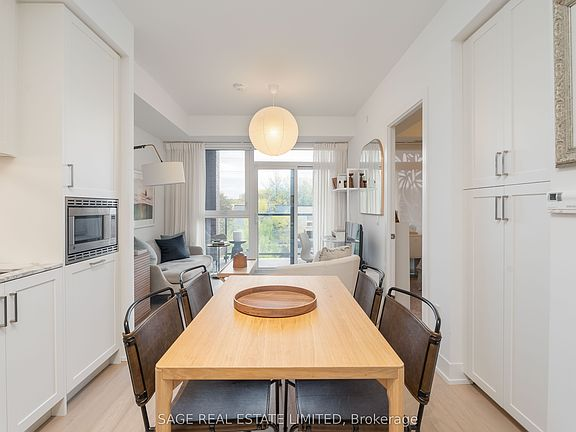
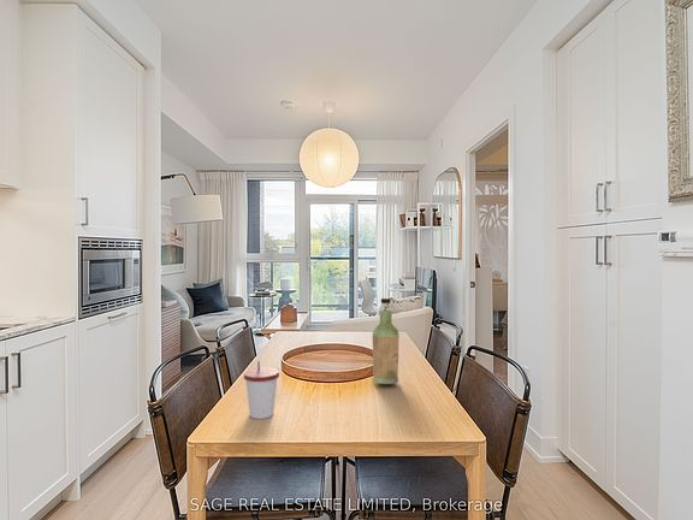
+ cup (261, 388)
+ bottle (385, 341)
